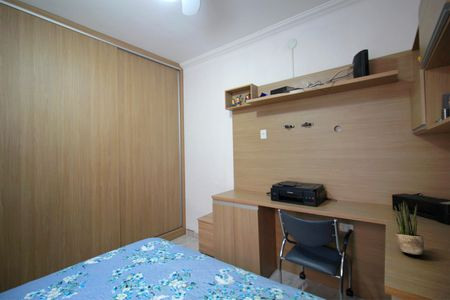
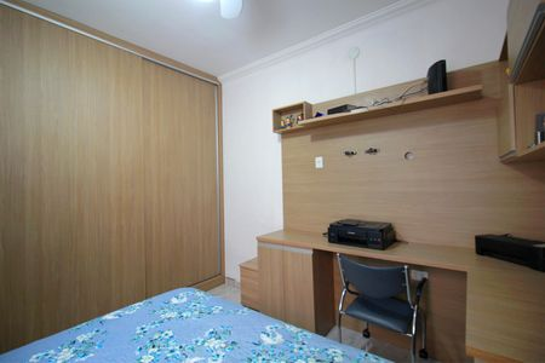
- potted plant (407, 225)
